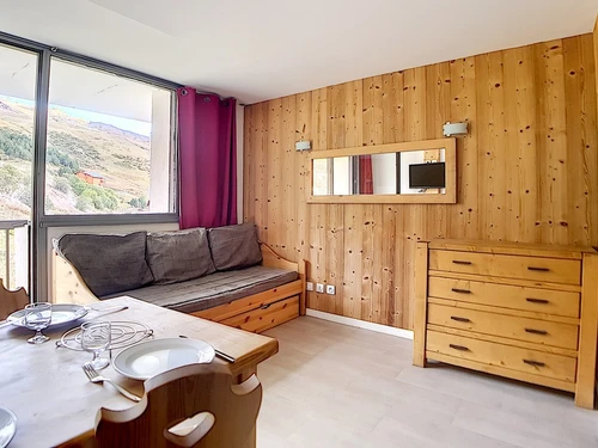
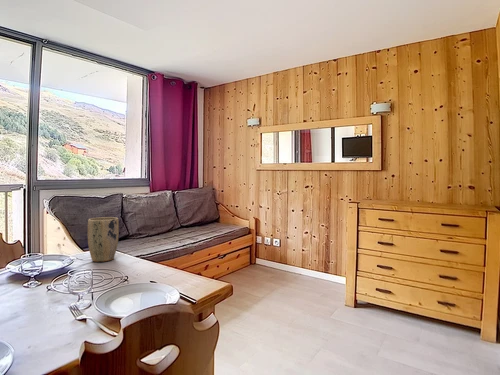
+ plant pot (103, 239)
